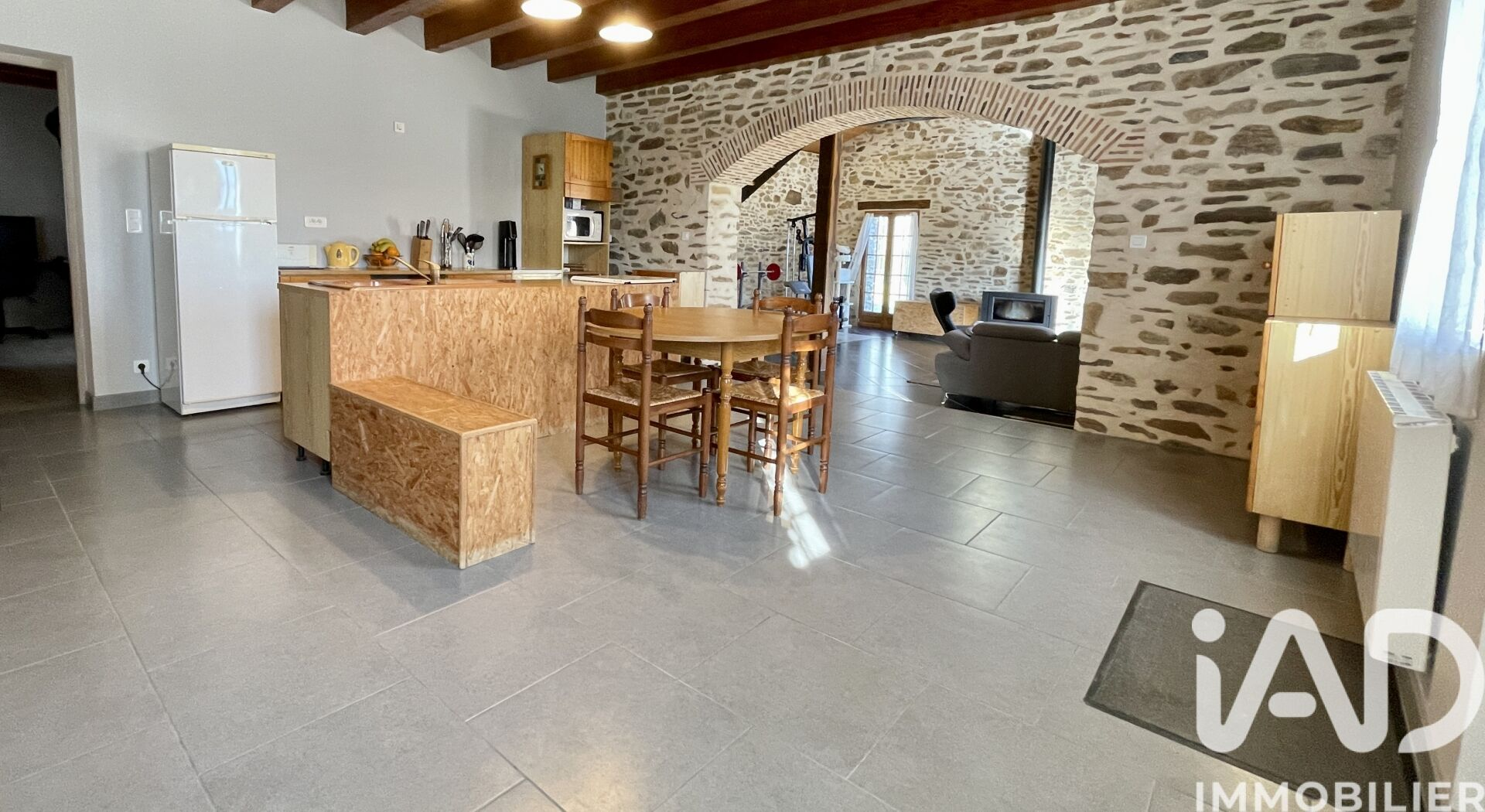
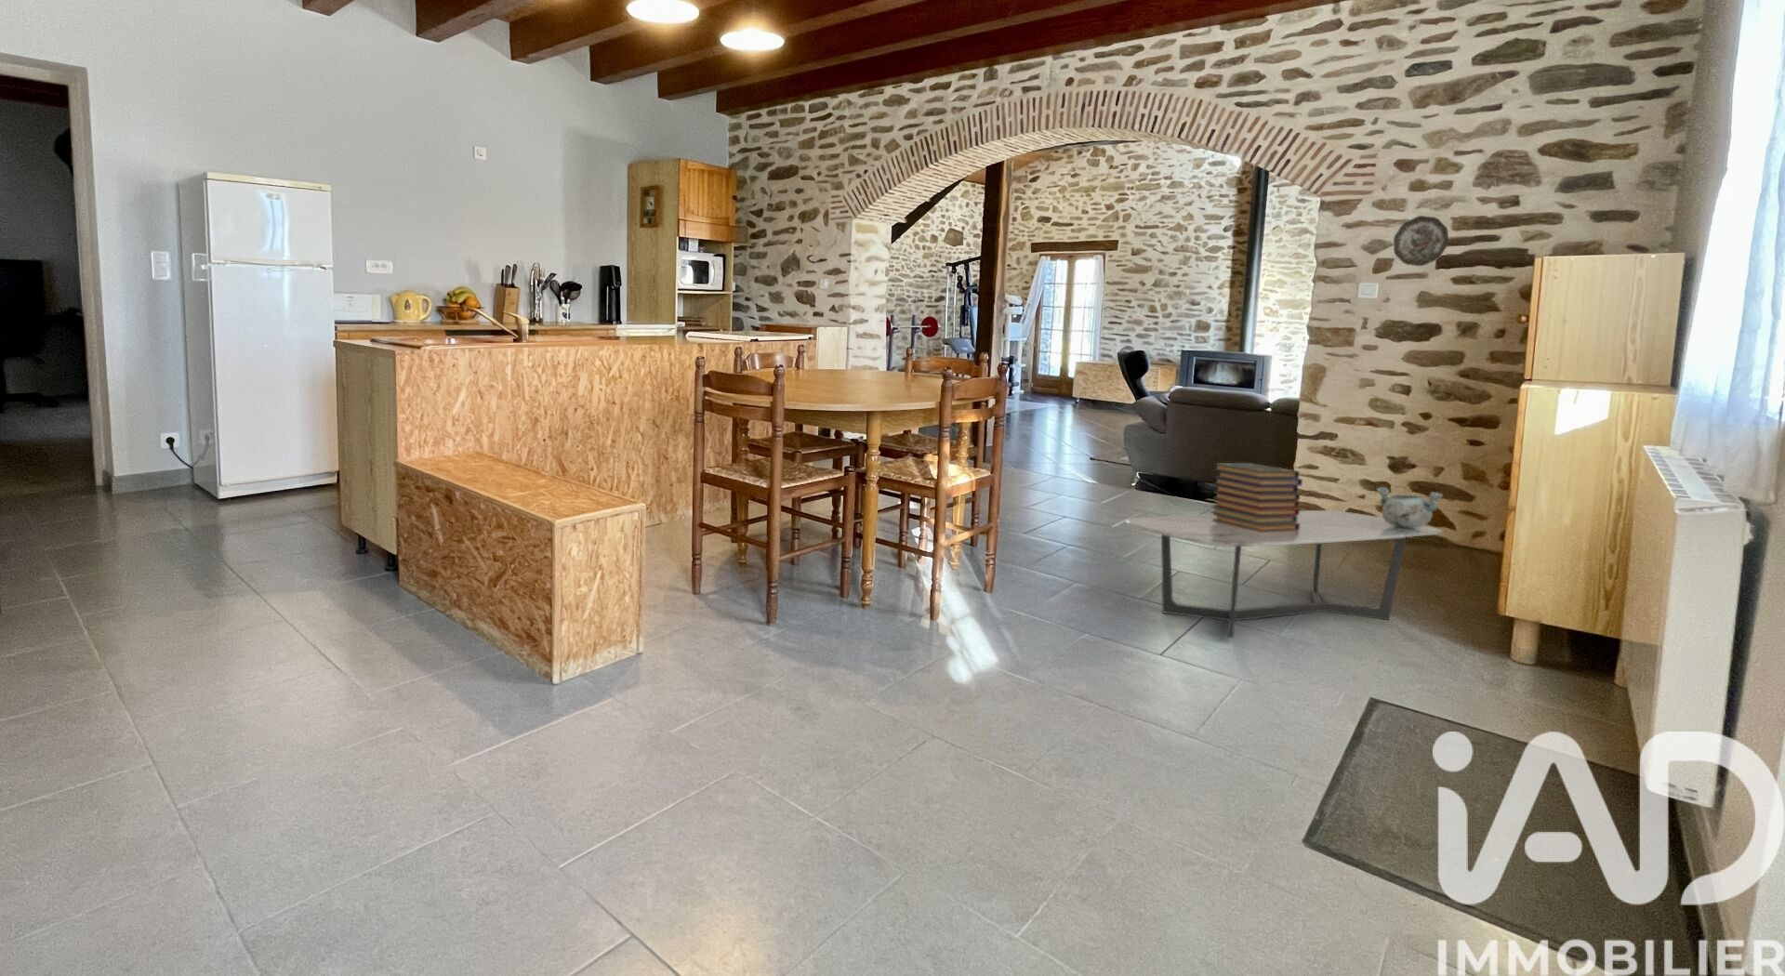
+ decorative bowl (1405, 506)
+ decorative plate (1421, 240)
+ book stack (1254, 495)
+ coffee table (1279, 543)
